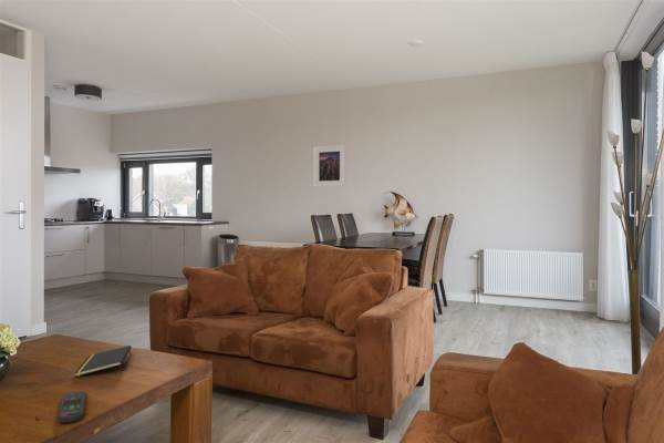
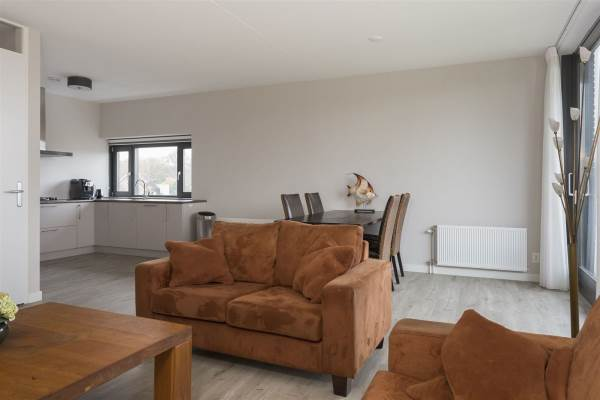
- remote control (72, 405)
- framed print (329, 166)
- notepad (104, 359)
